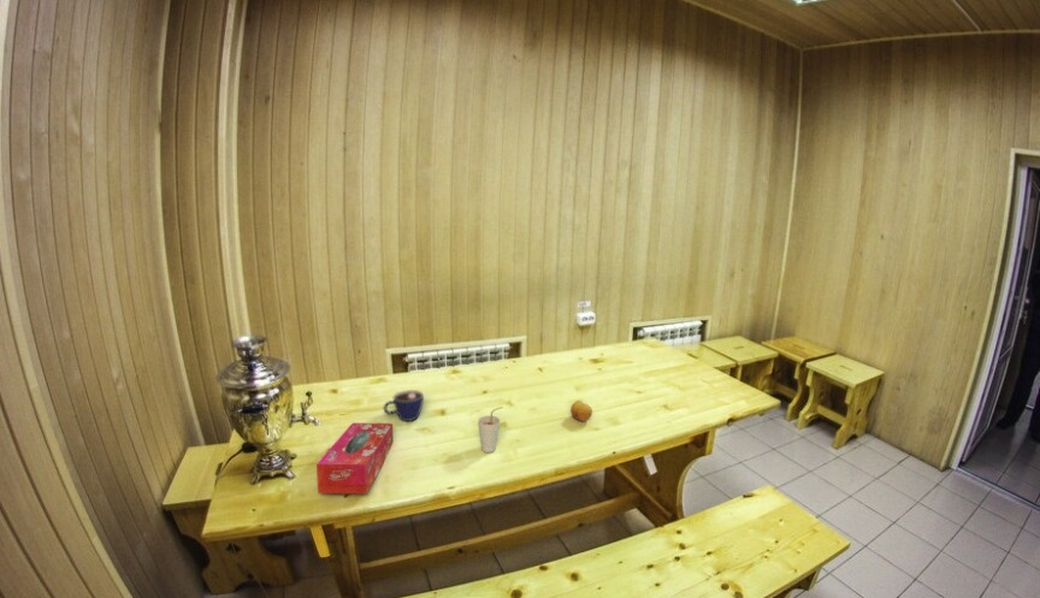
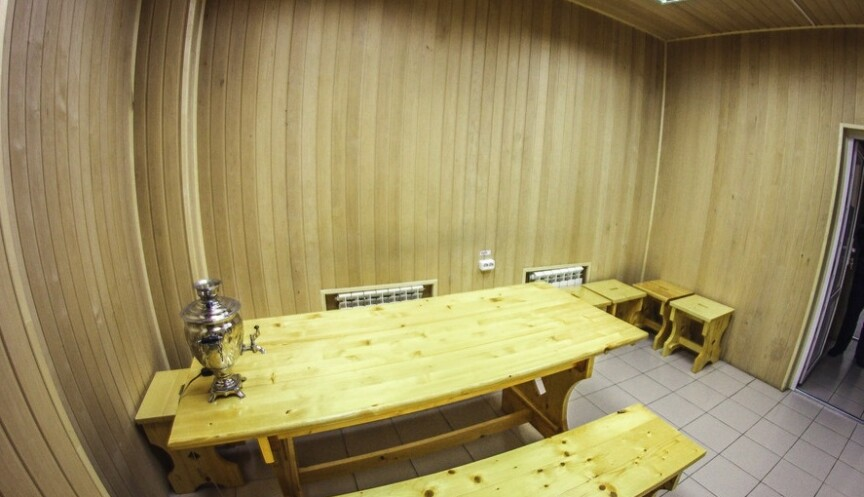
- fruit (580, 410)
- cup (491, 428)
- tissue box (359, 455)
- cup (403, 407)
